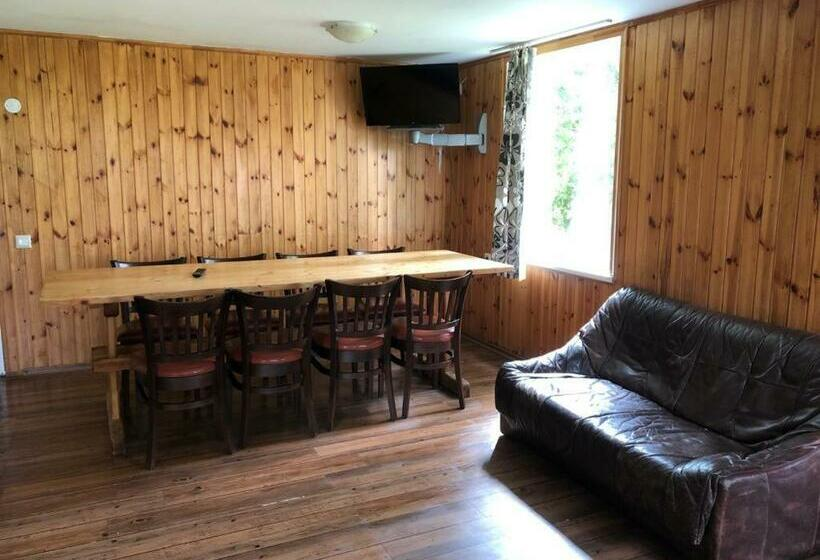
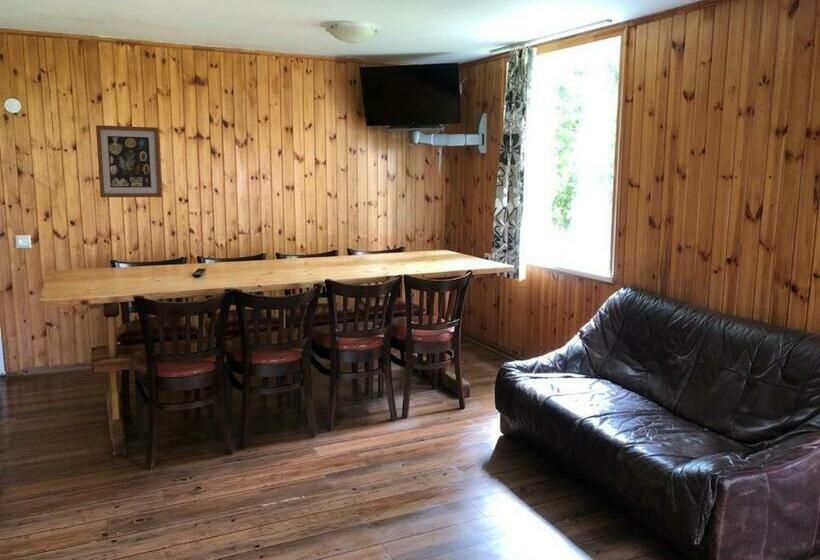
+ wall art (129, 162)
